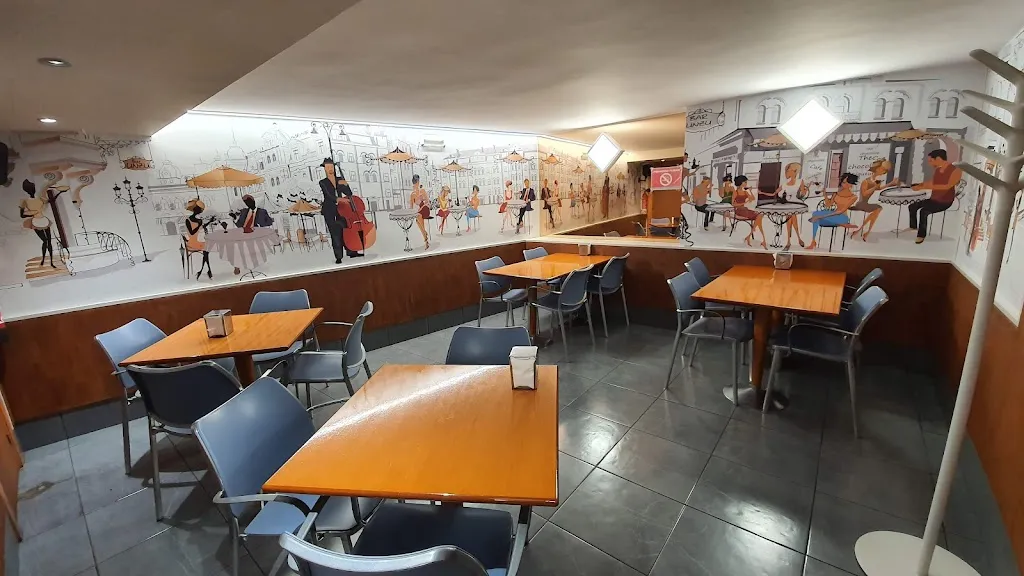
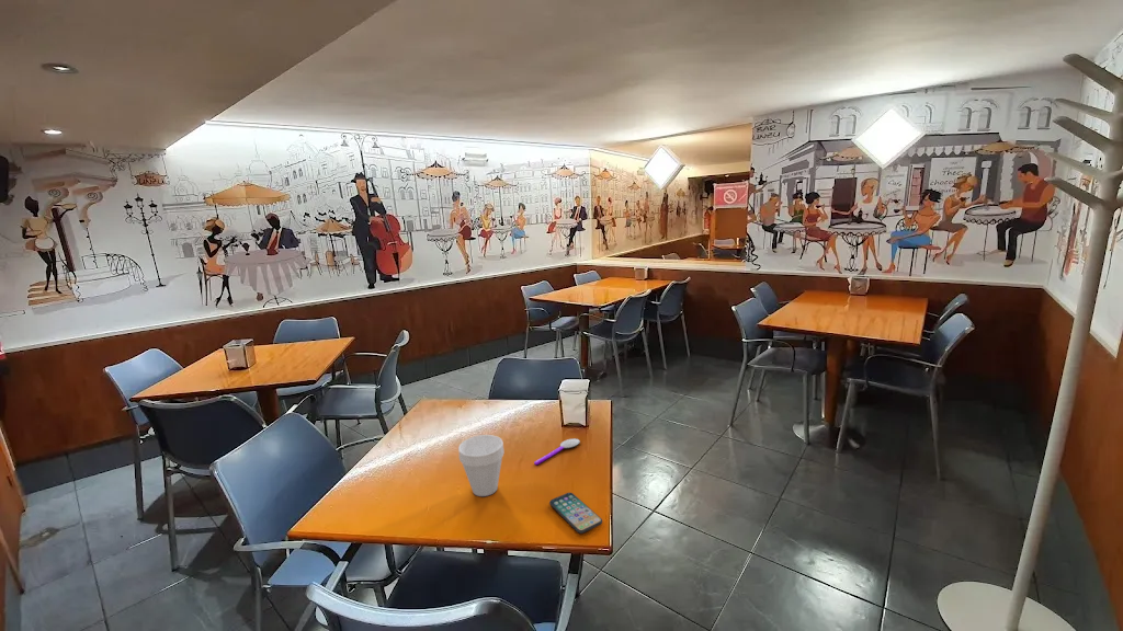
+ spoon (557, 450)
+ cup (483, 467)
+ smartphone (575, 512)
